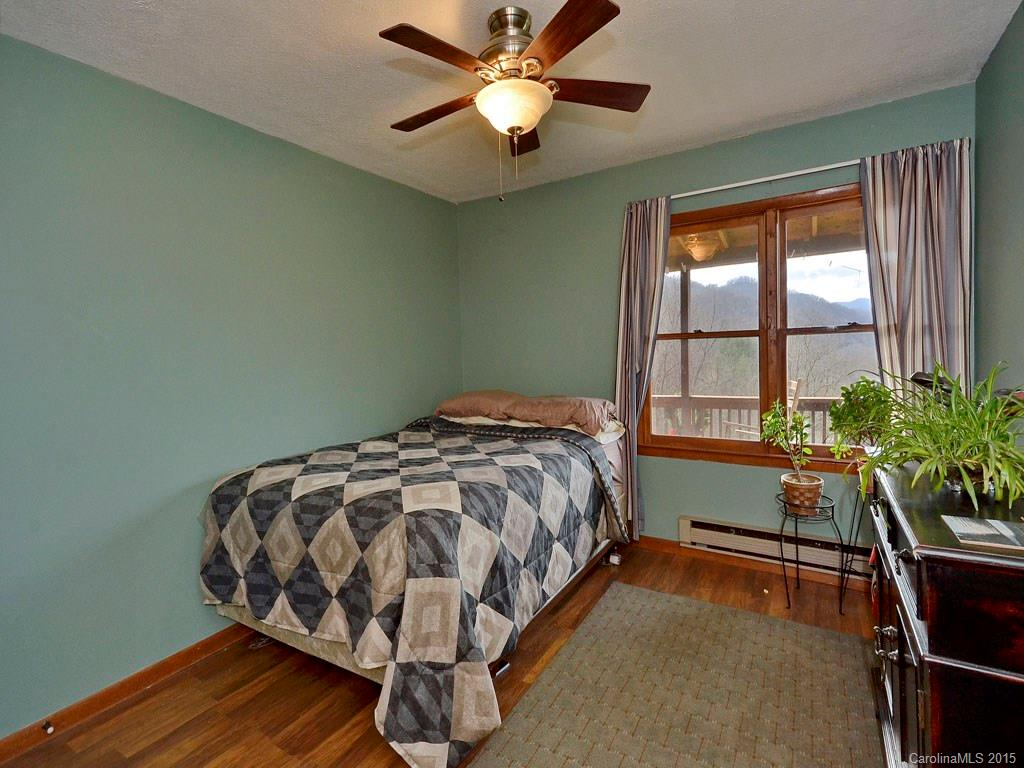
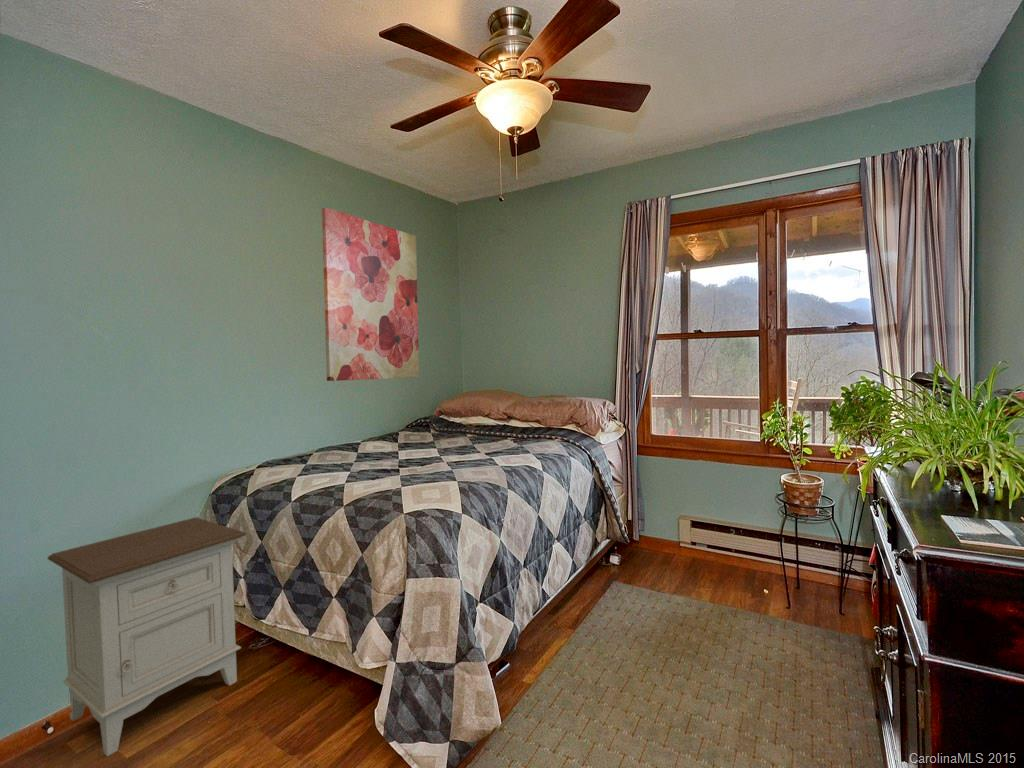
+ nightstand (156, 622)
+ wall art (375, 301)
